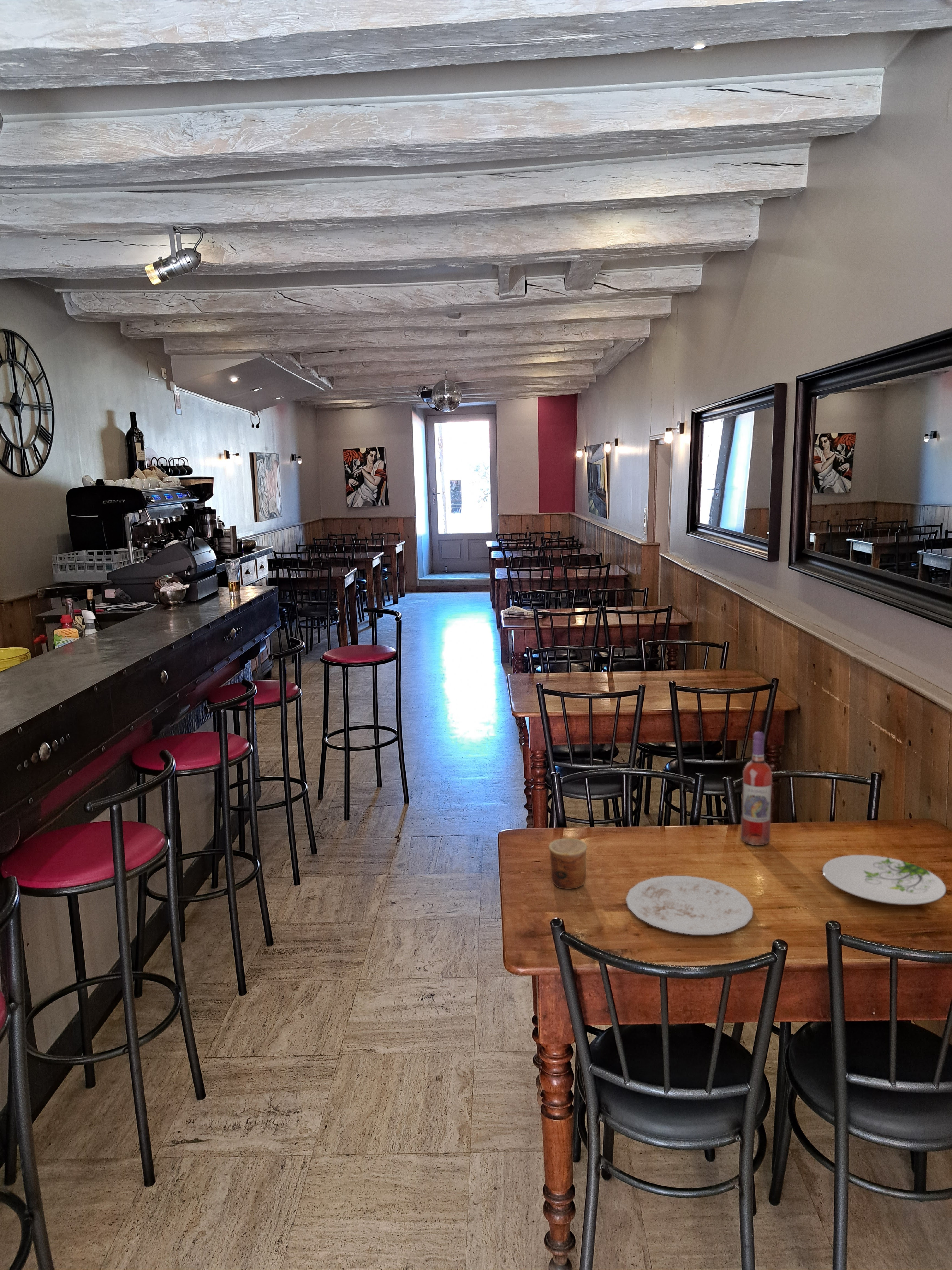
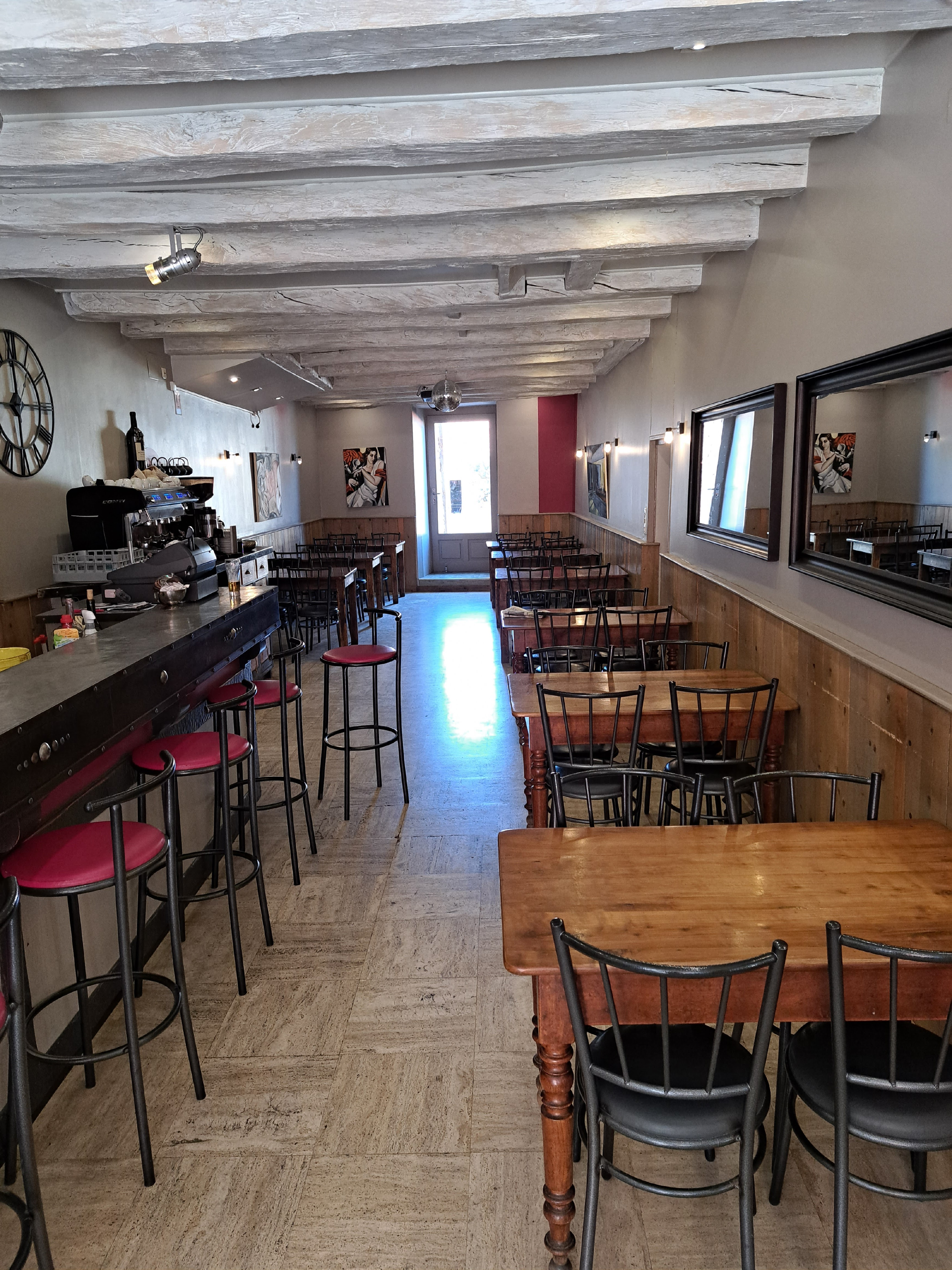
- wine bottle (757, 788)
- plate (688, 905)
- plate (882, 885)
- cup (568, 864)
